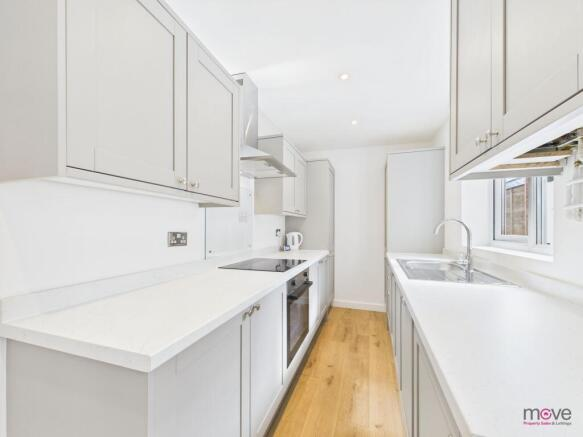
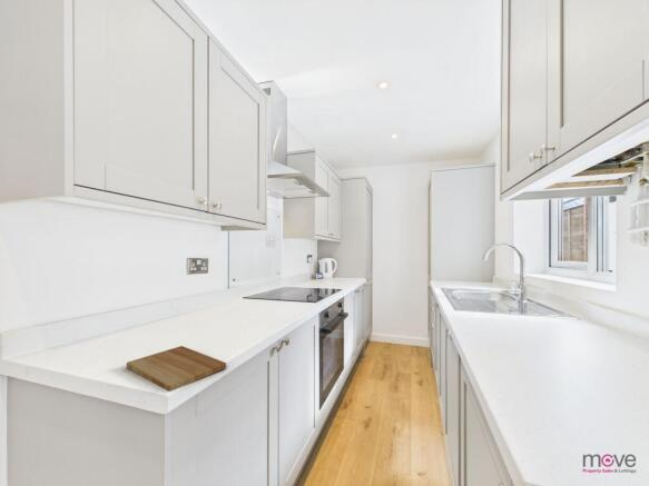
+ cutting board (176, 365)
